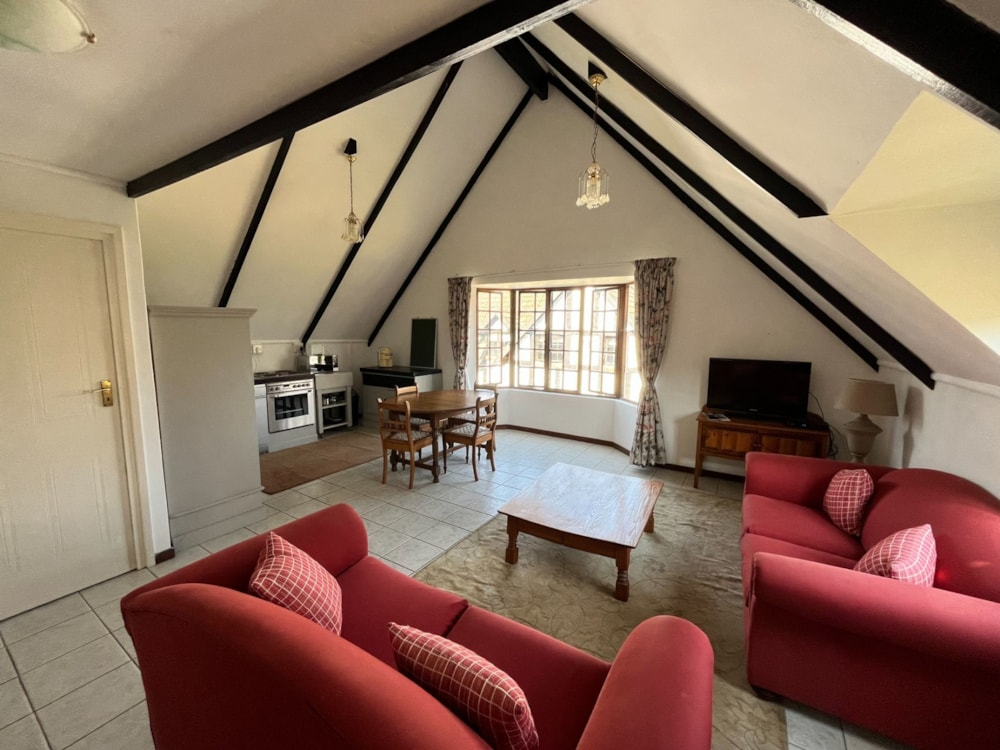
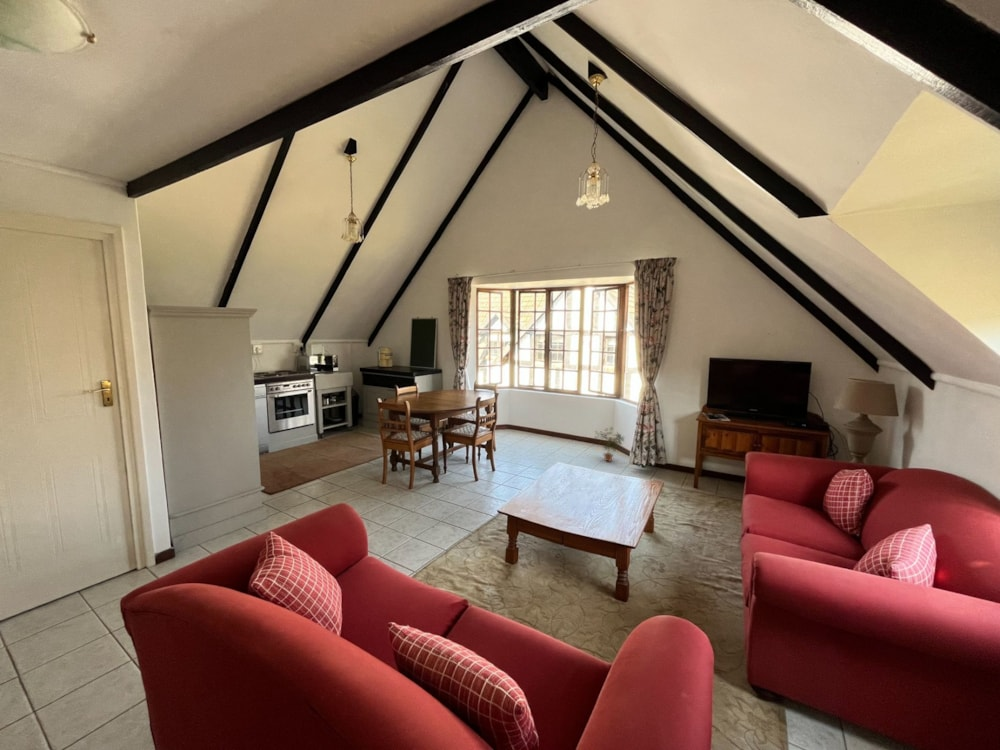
+ potted plant (608, 444)
